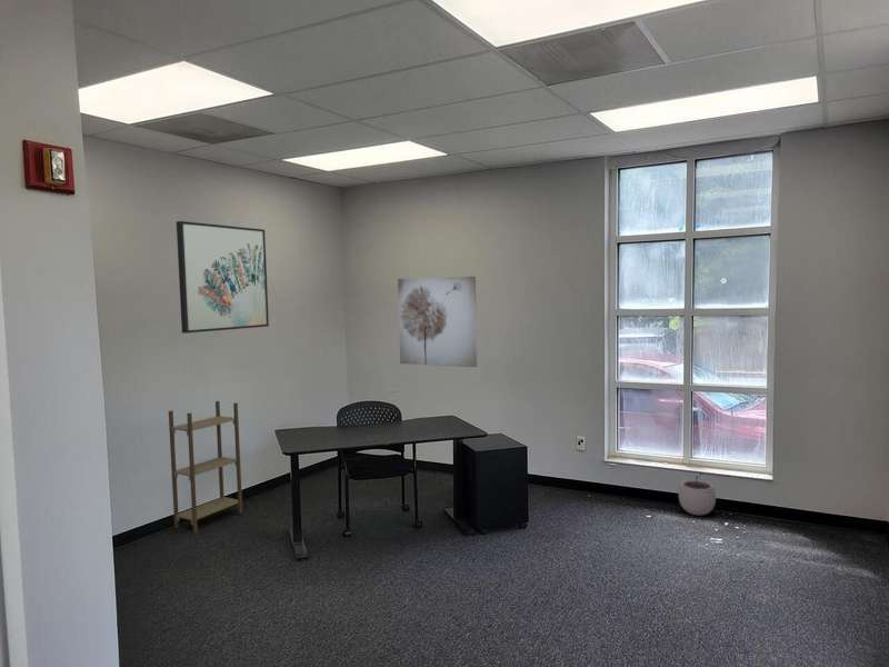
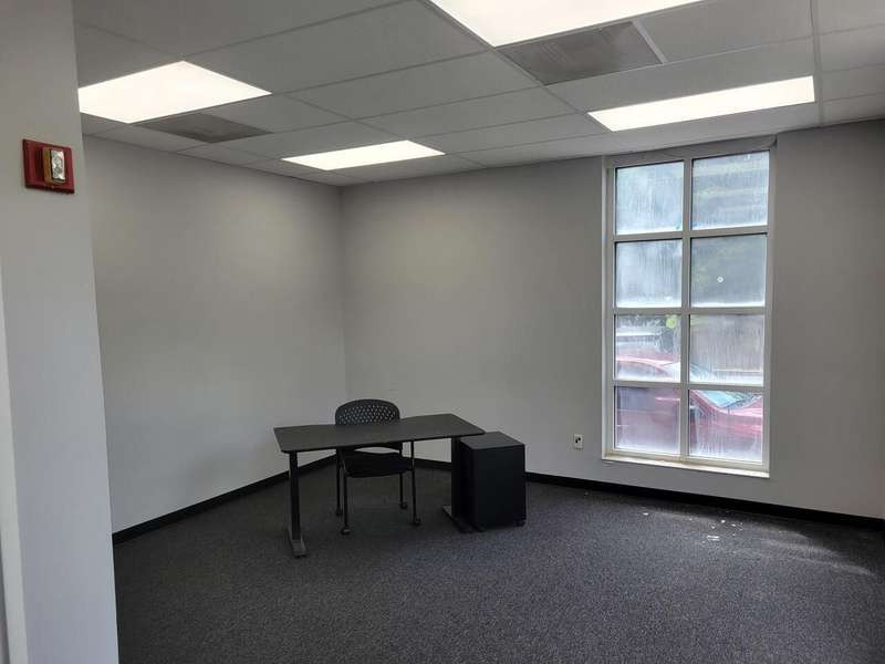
- wall art (436, 321)
- plant pot (697, 491)
- shelving unit (207, 464)
- wall art (226, 278)
